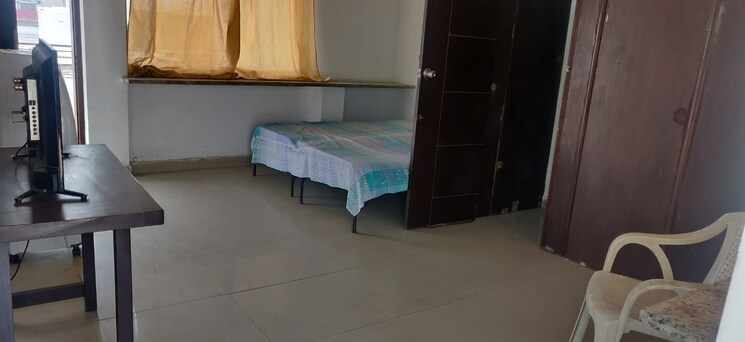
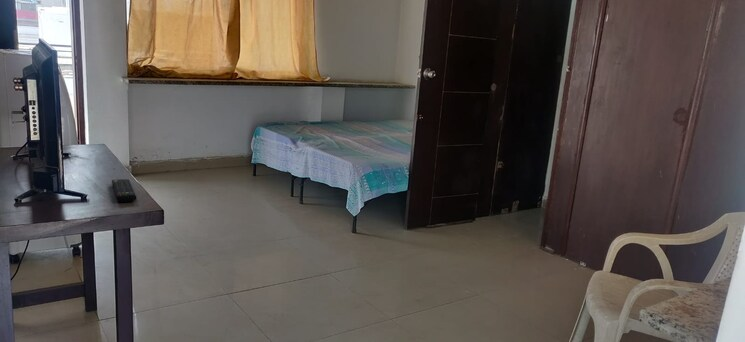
+ remote control (123, 190)
